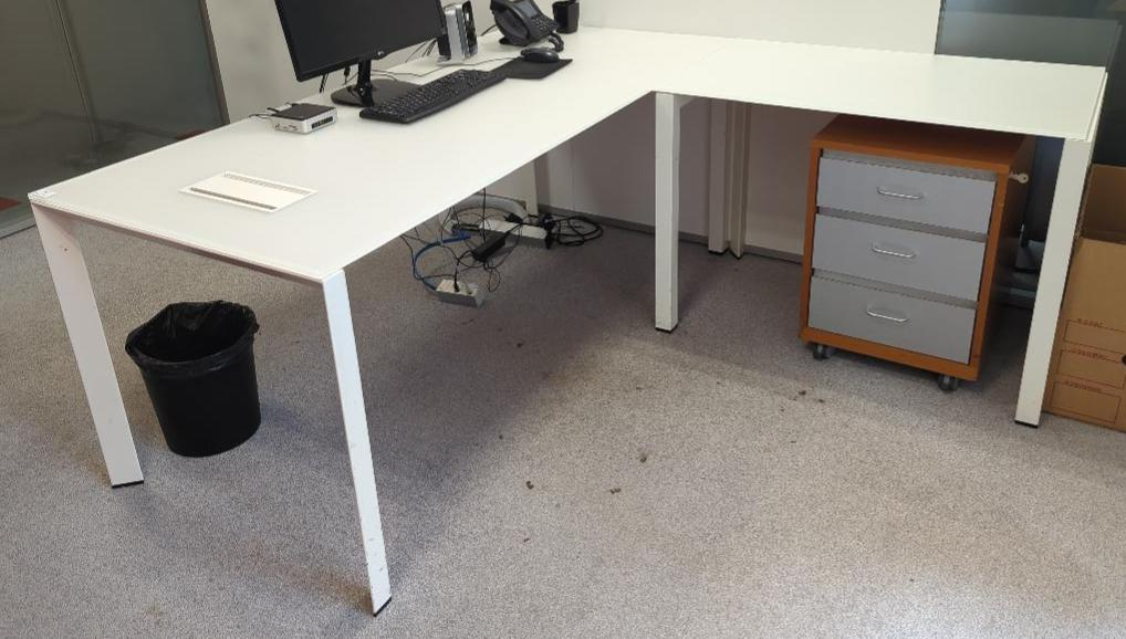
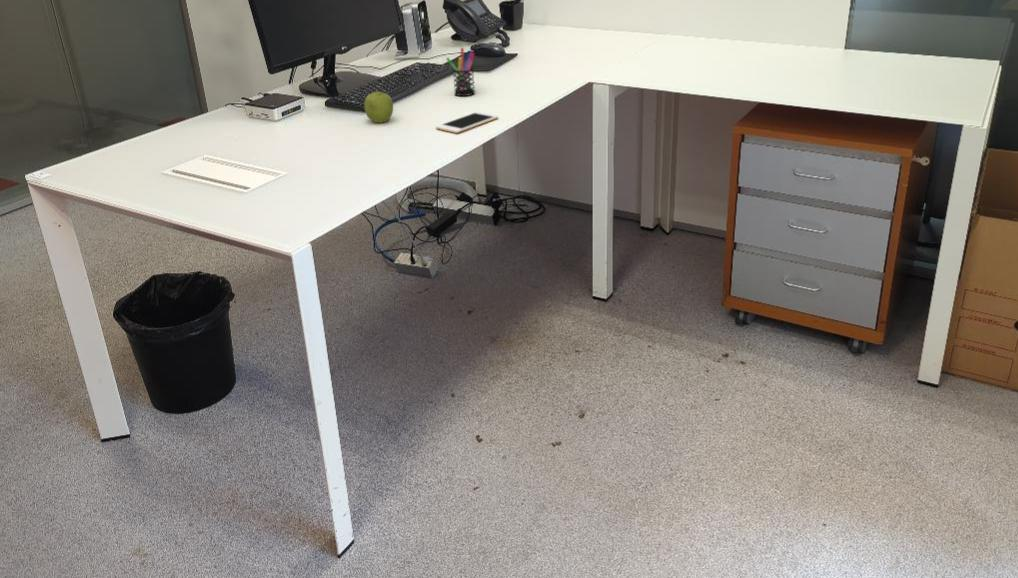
+ cell phone (467, 122)
+ pen holder (460, 71)
+ fruit (378, 105)
